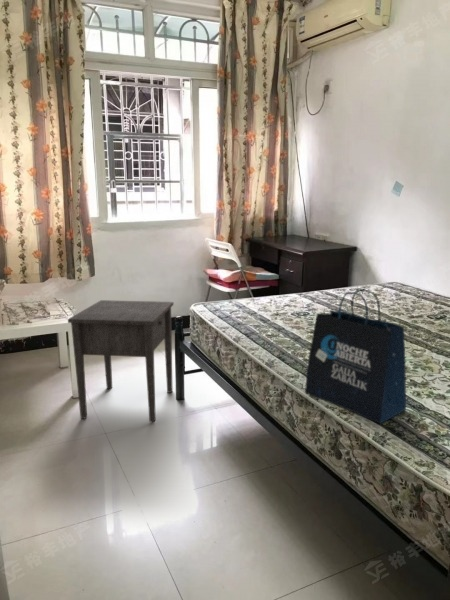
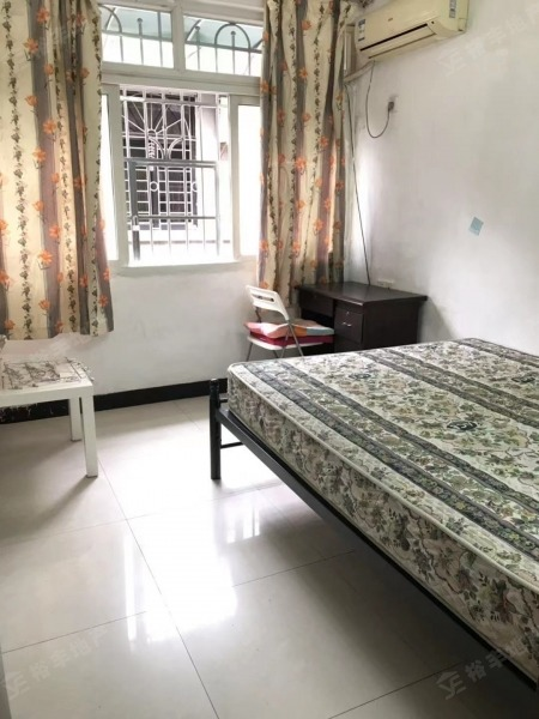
- nightstand (126, 355)
- tote bag (356, 347)
